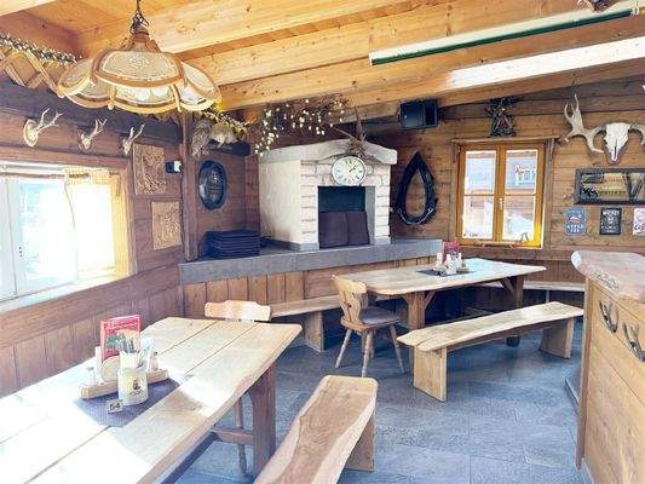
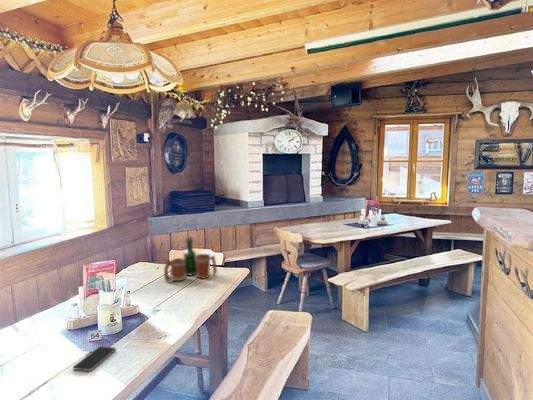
+ smartphone (95, 357)
+ tavern set (191, 258)
